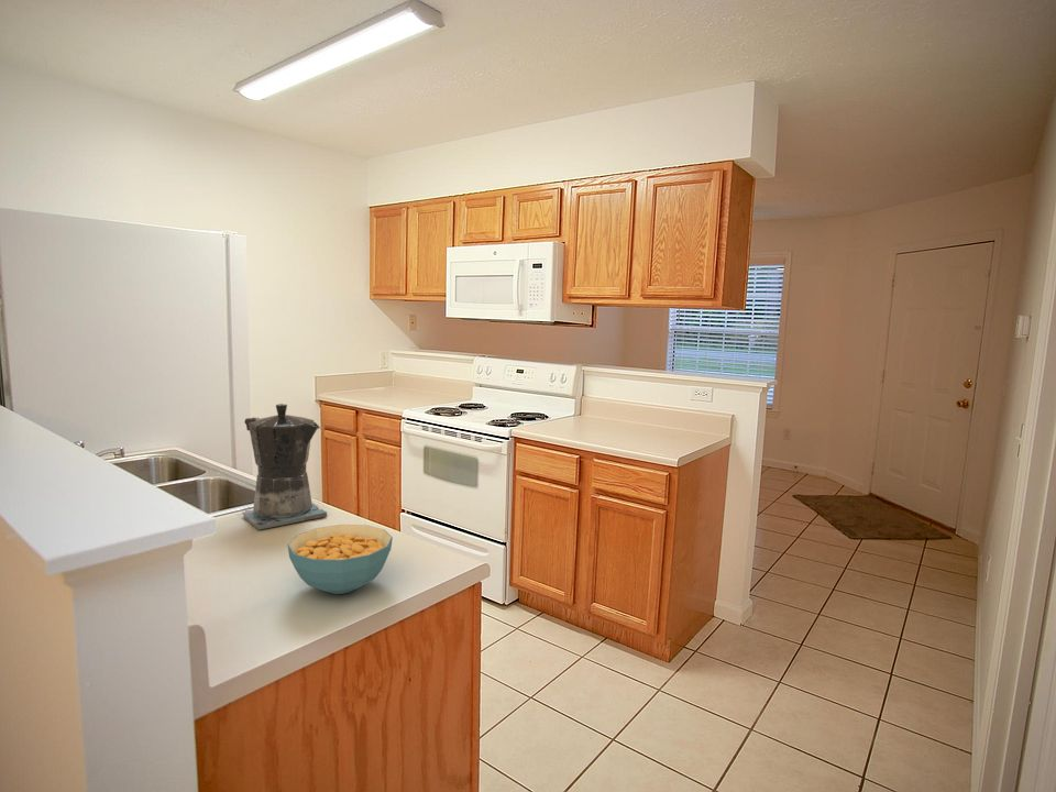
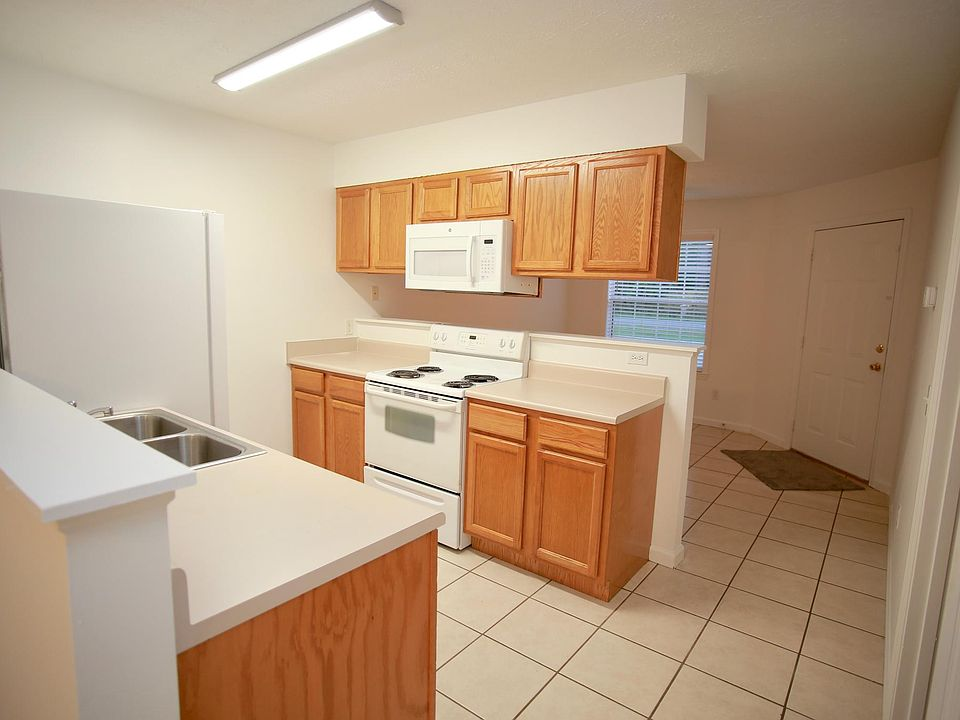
- coffee maker (280, 459)
- cereal bowl (341, 563)
